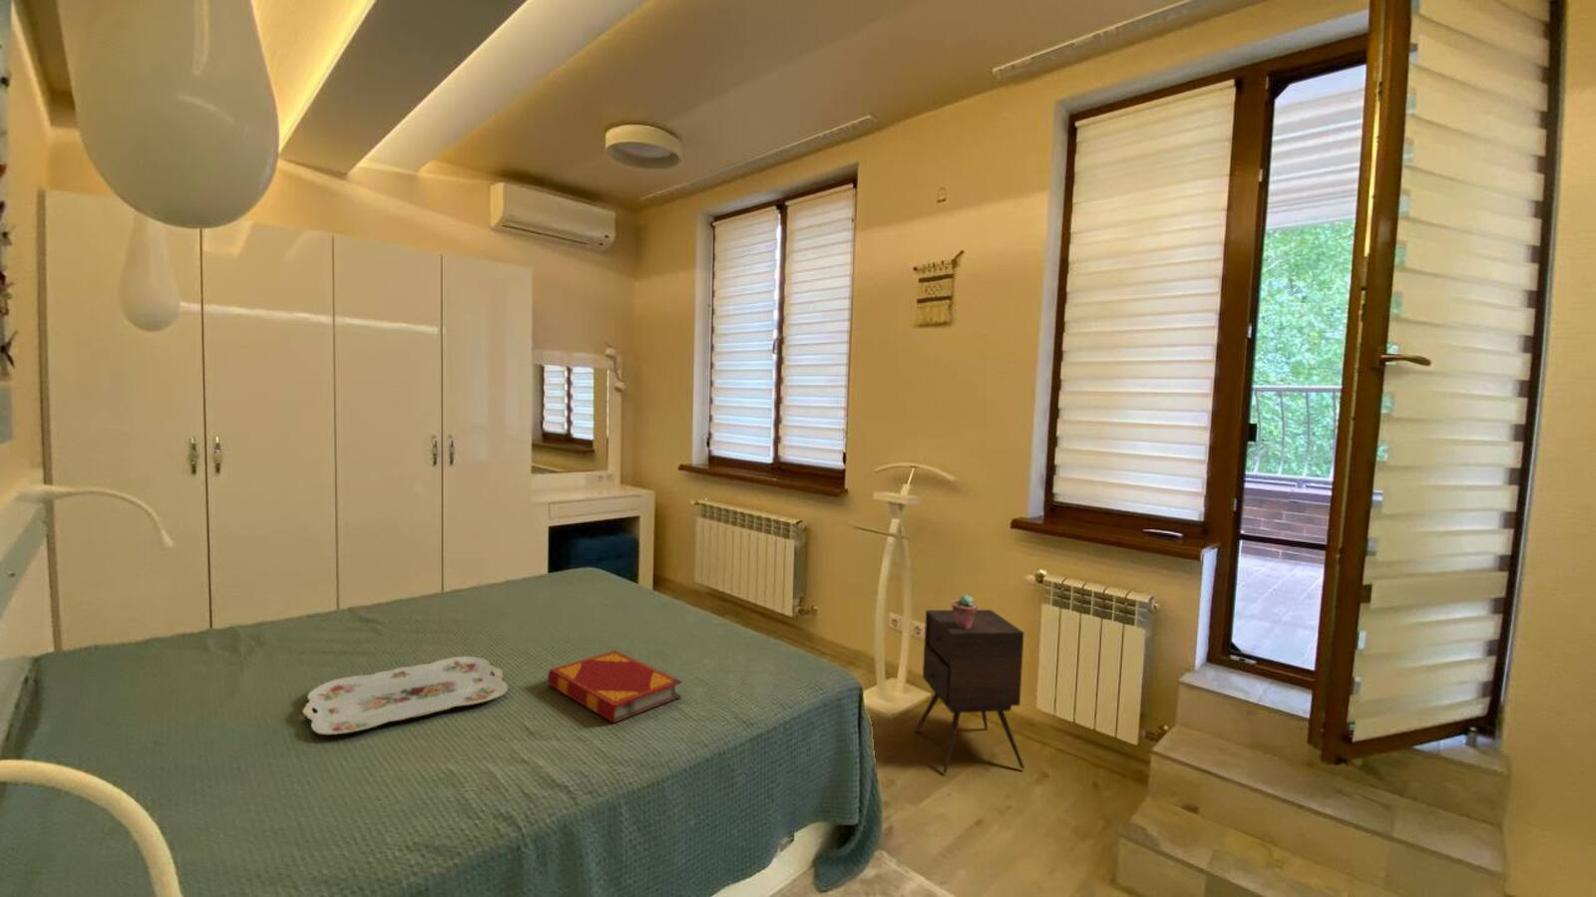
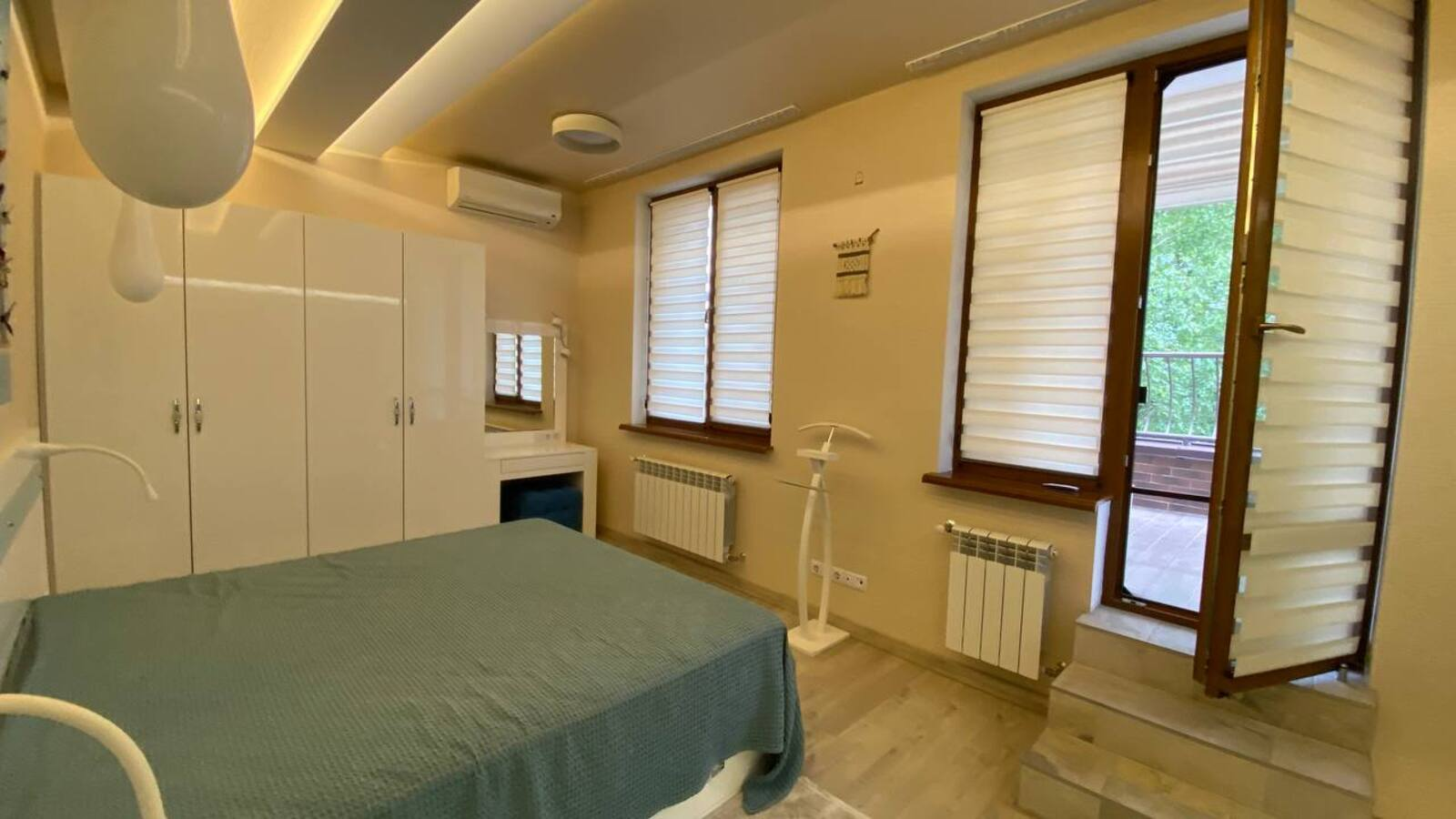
- hardback book (614, 682)
- potted succulent (964, 609)
- side table (969, 686)
- serving tray (410, 692)
